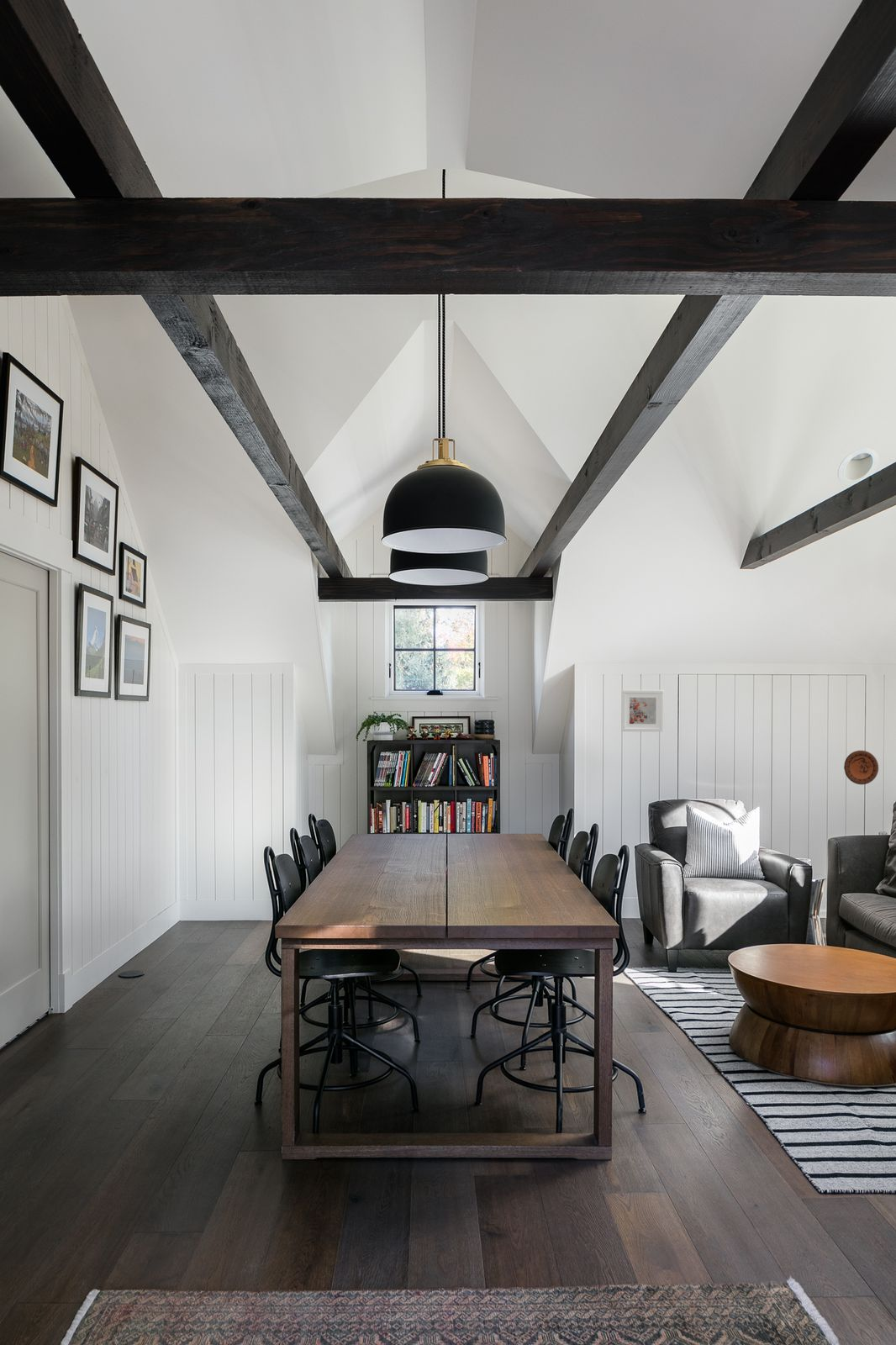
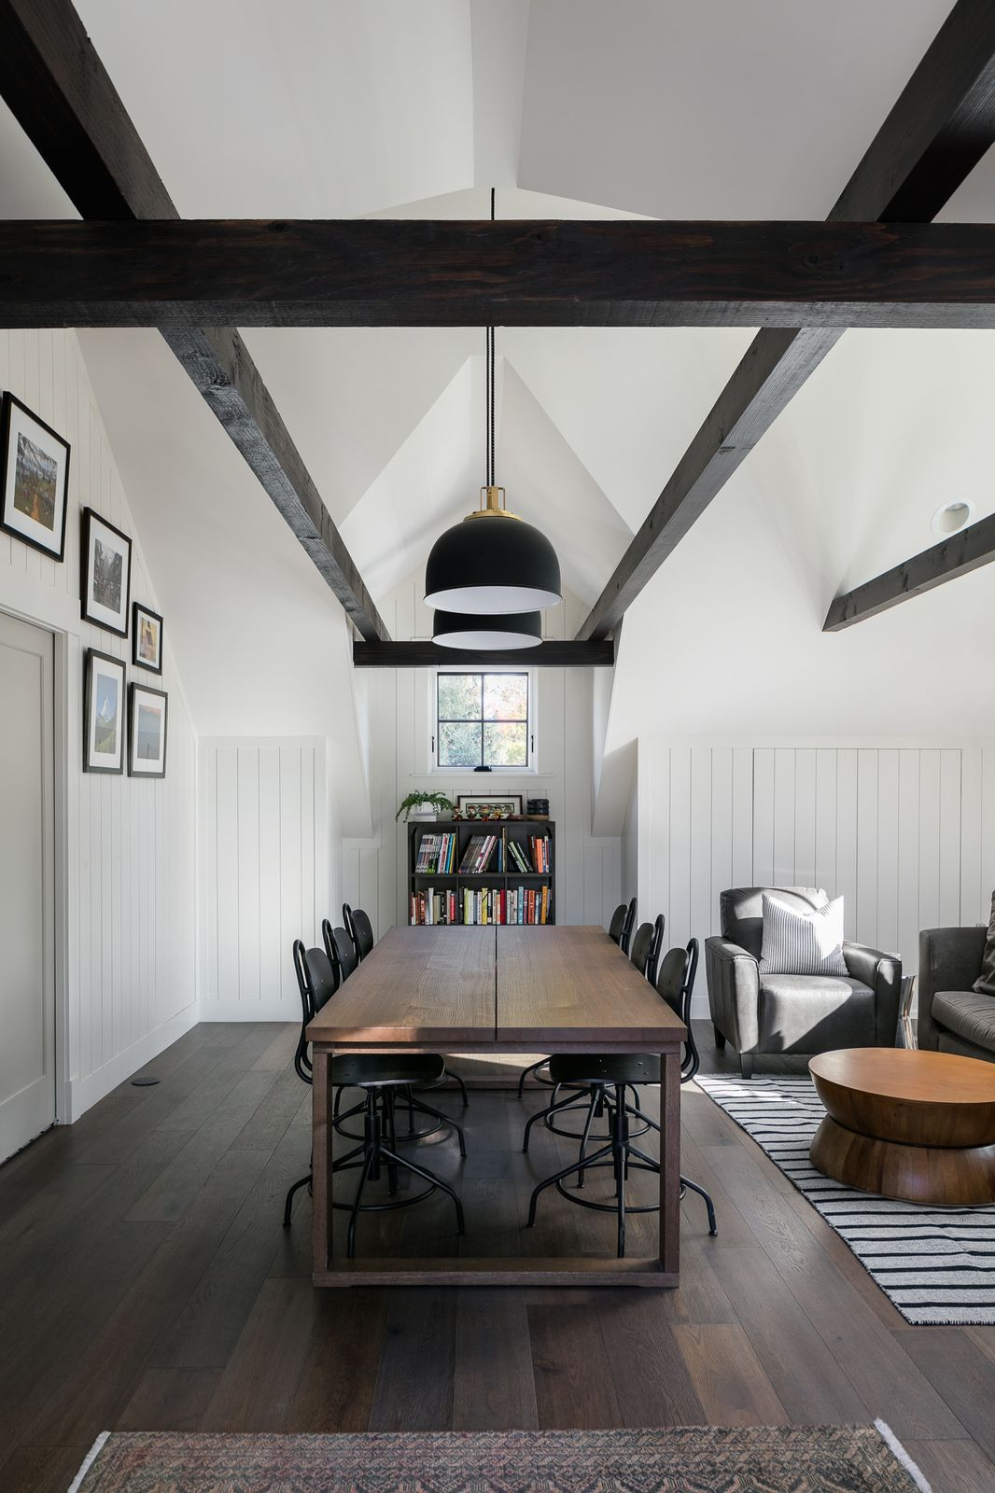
- decorative plate (861, 767)
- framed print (642, 710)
